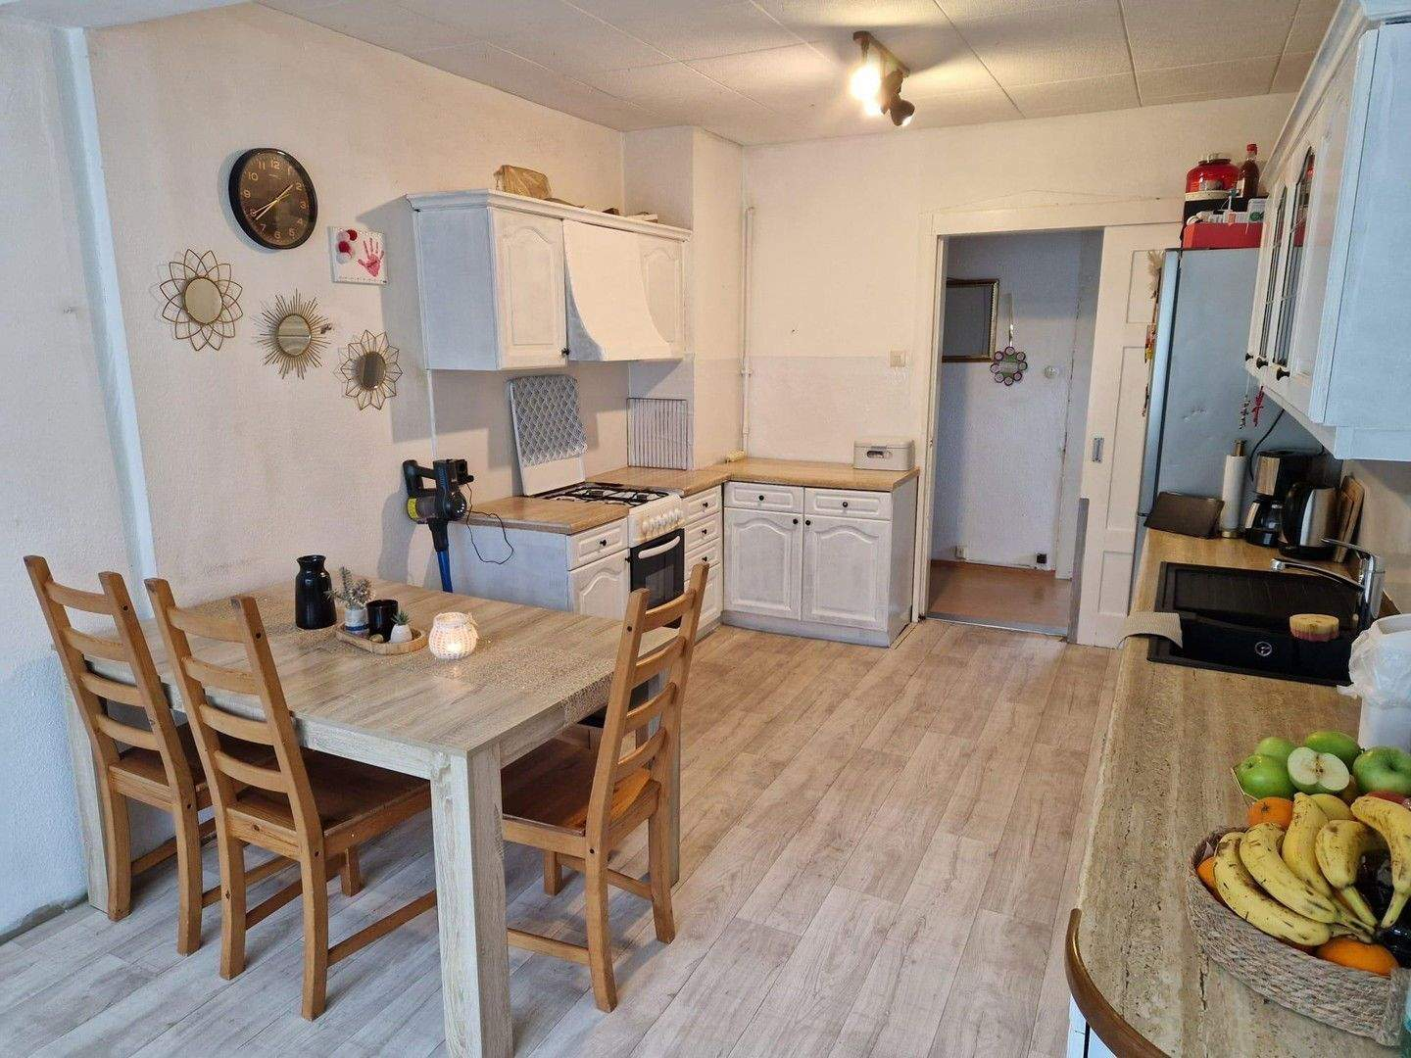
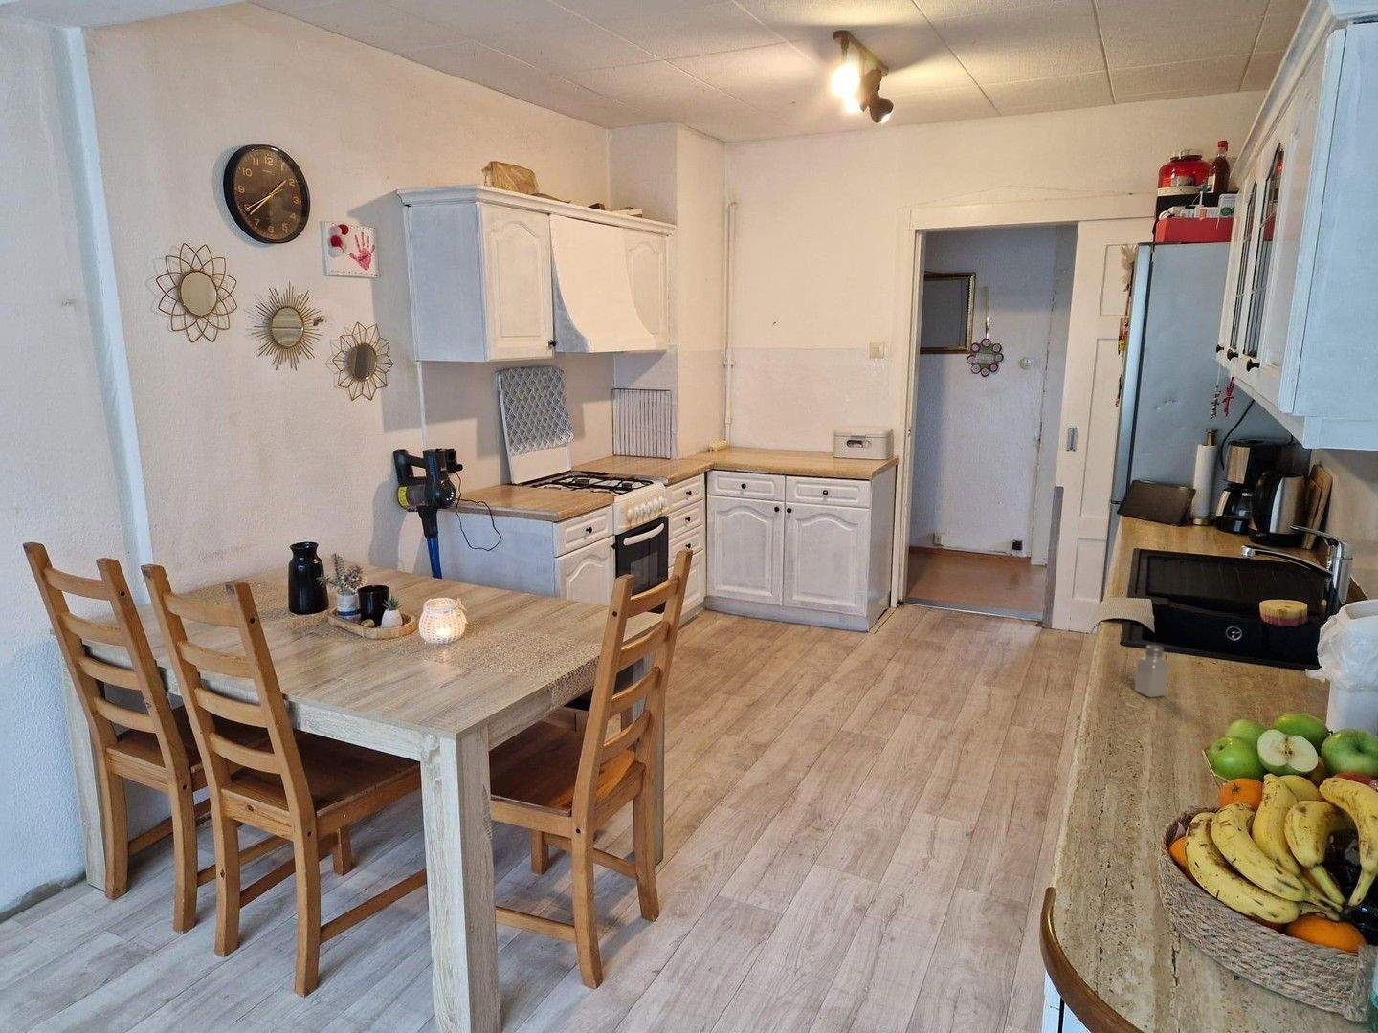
+ saltshaker (1152, 669)
